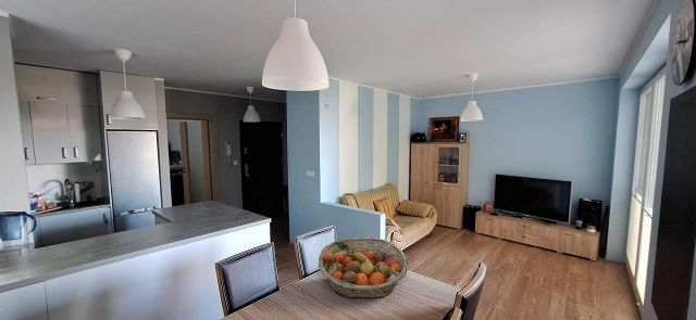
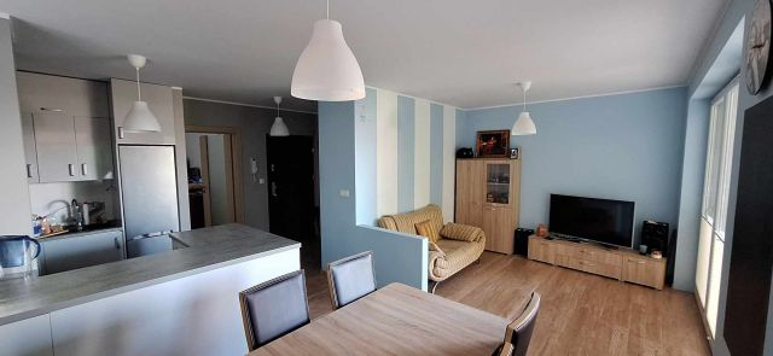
- fruit basket (362, 266)
